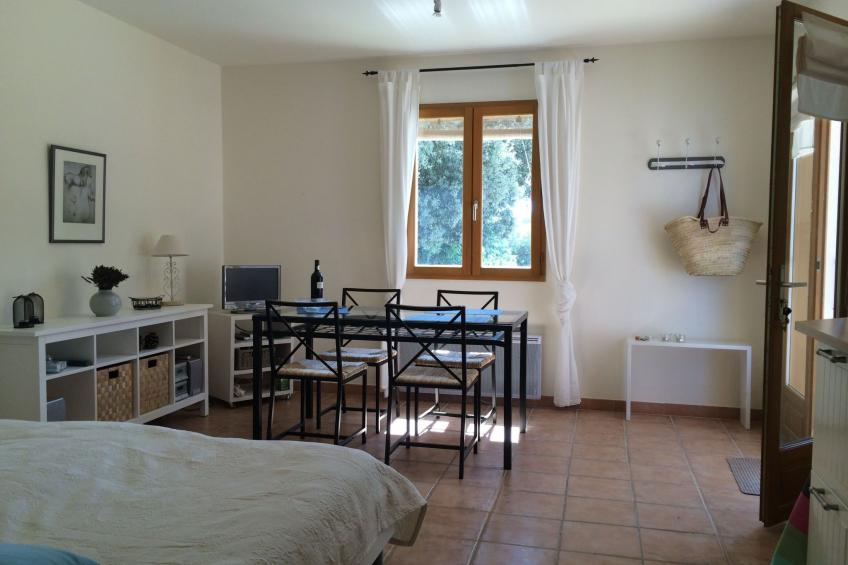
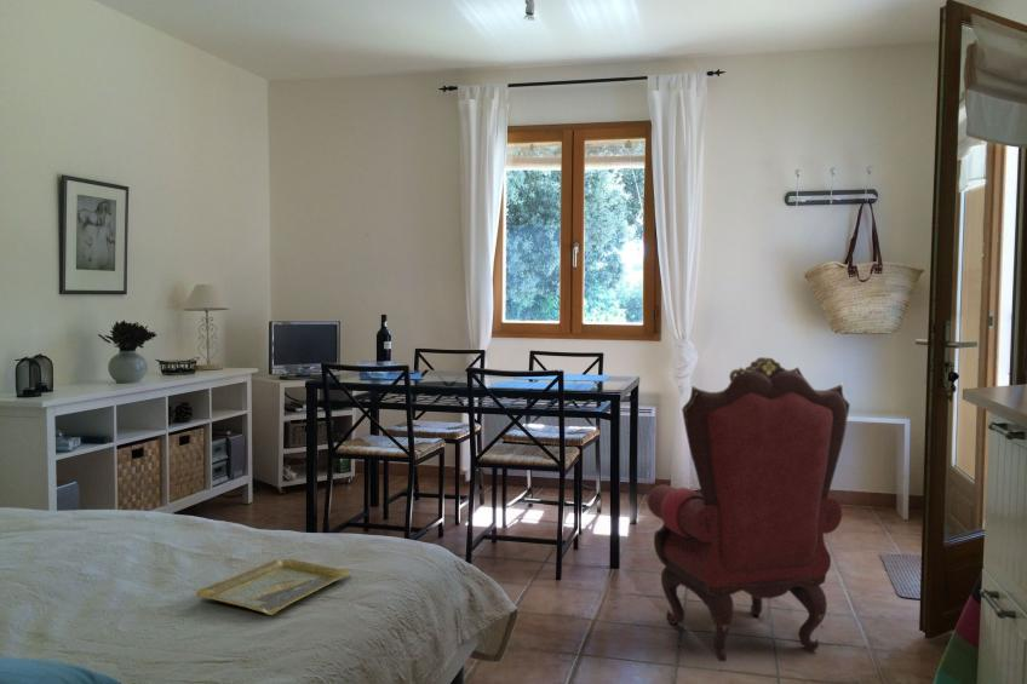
+ armchair (741, 496)
+ tray (276, 585)
